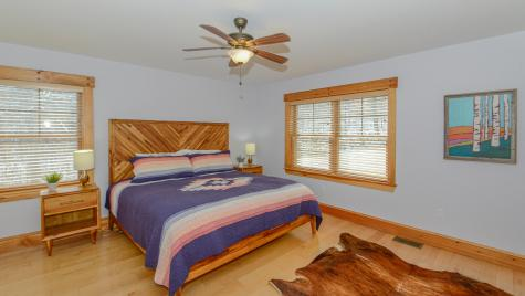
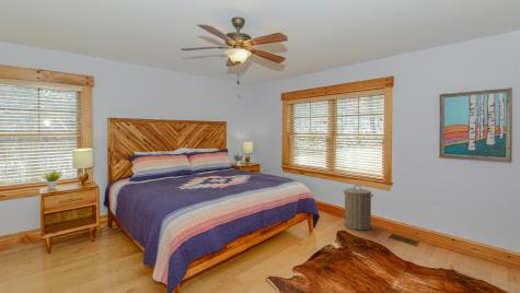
+ laundry hamper (357, 206)
